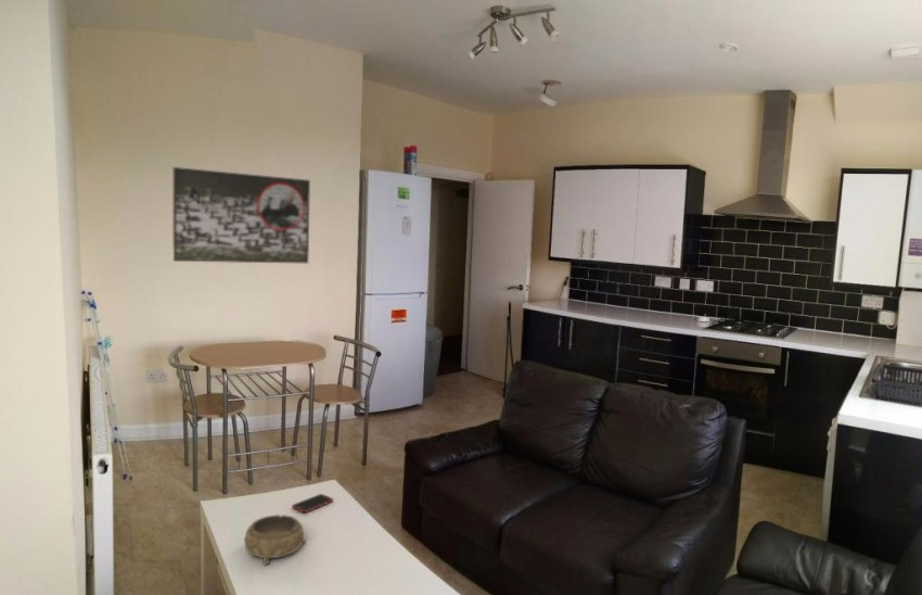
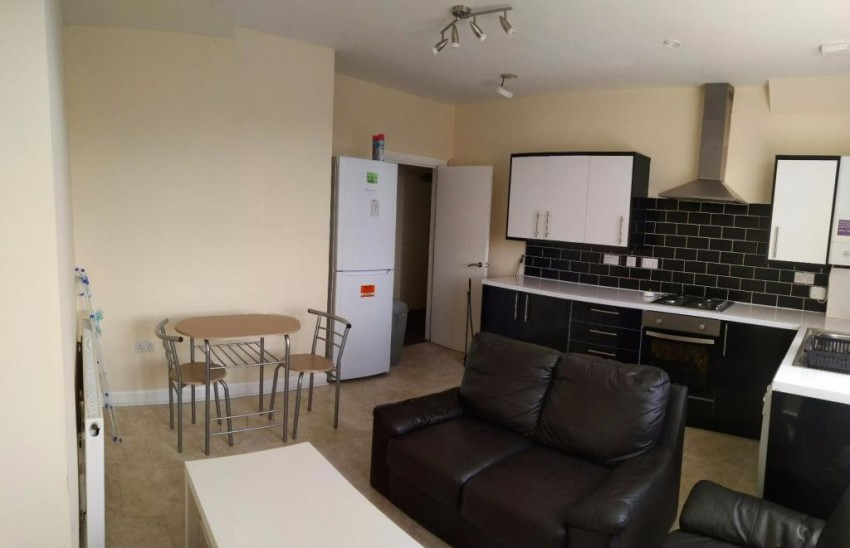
- cell phone (312, 503)
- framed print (244, 218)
- decorative bowl (272, 535)
